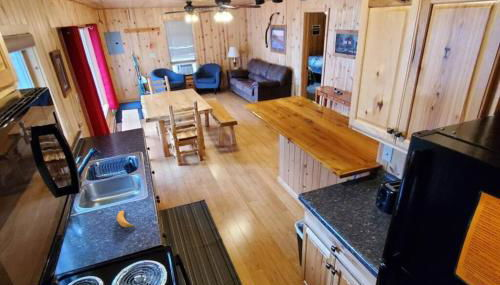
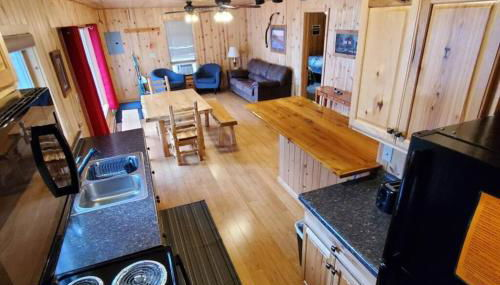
- banana (124, 219)
